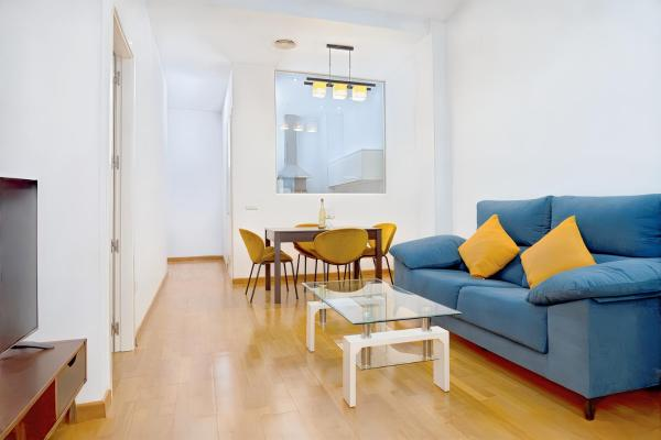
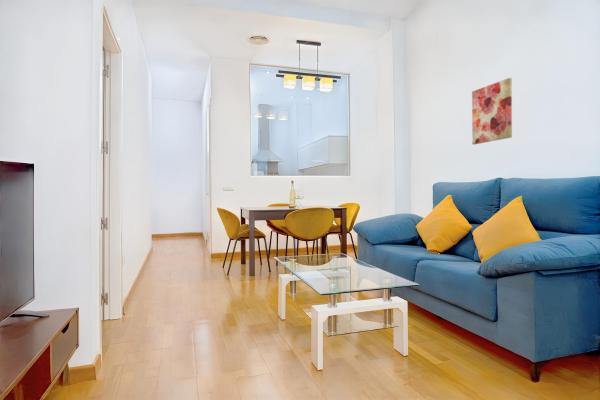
+ wall art (490, 113)
